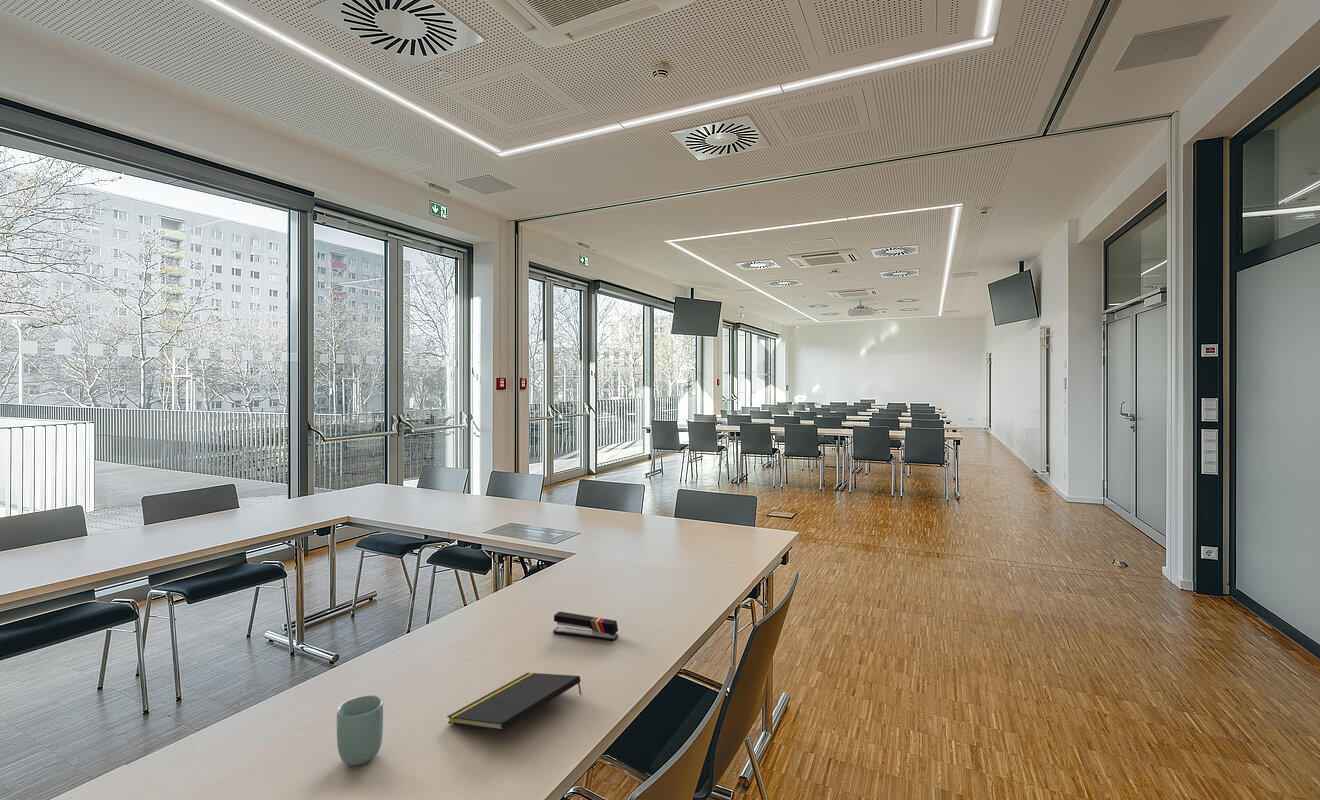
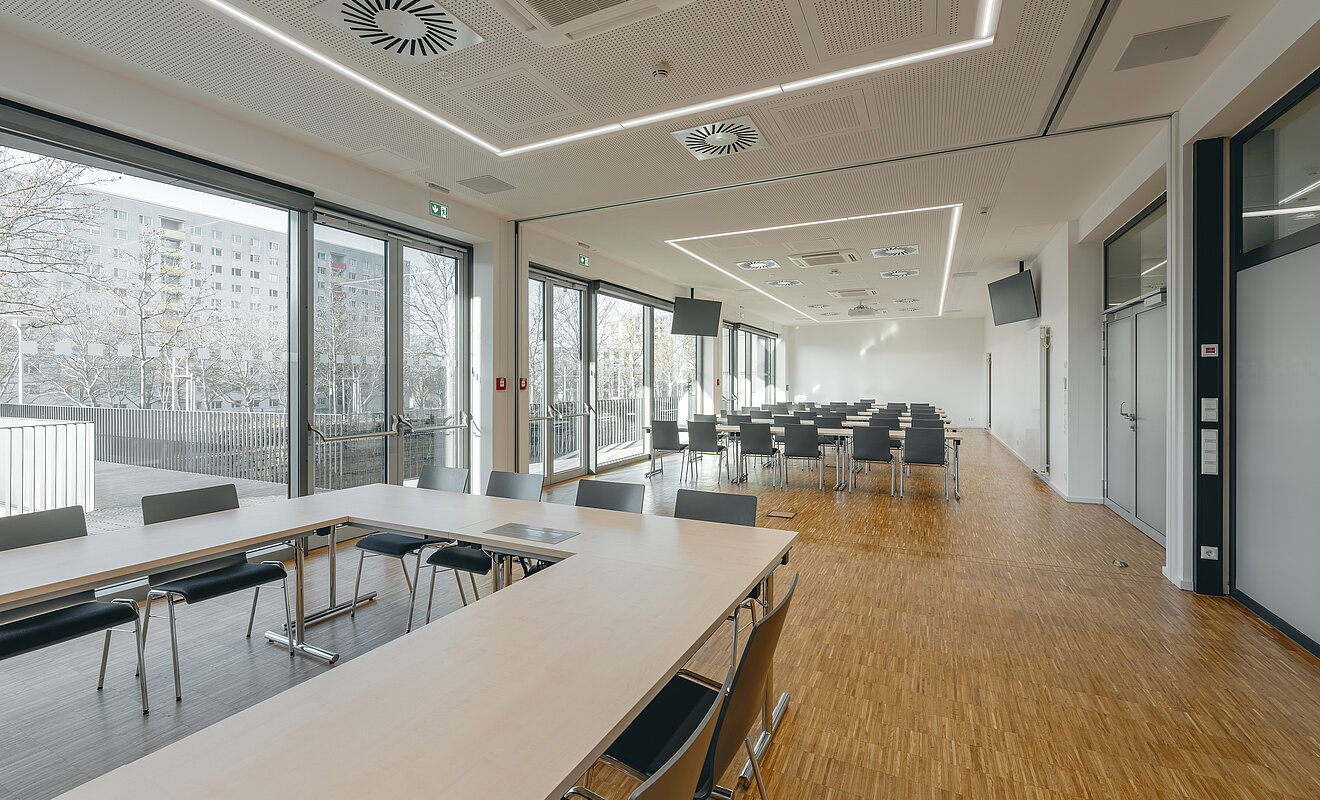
- stapler (585, 625)
- cup (360, 732)
- notepad (516, 698)
